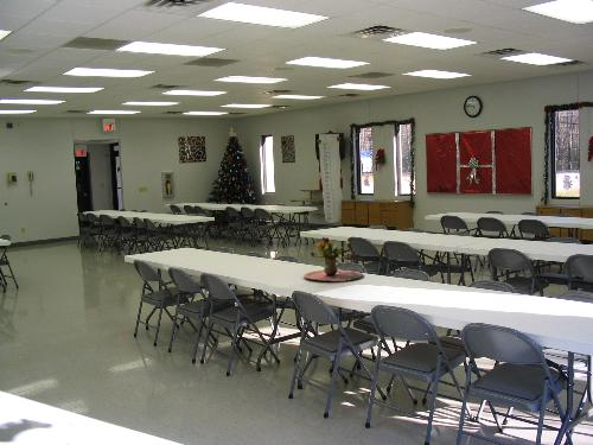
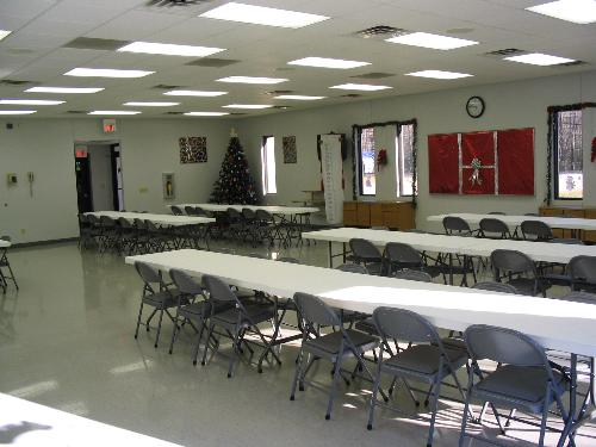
- flower arrangement (332, 256)
